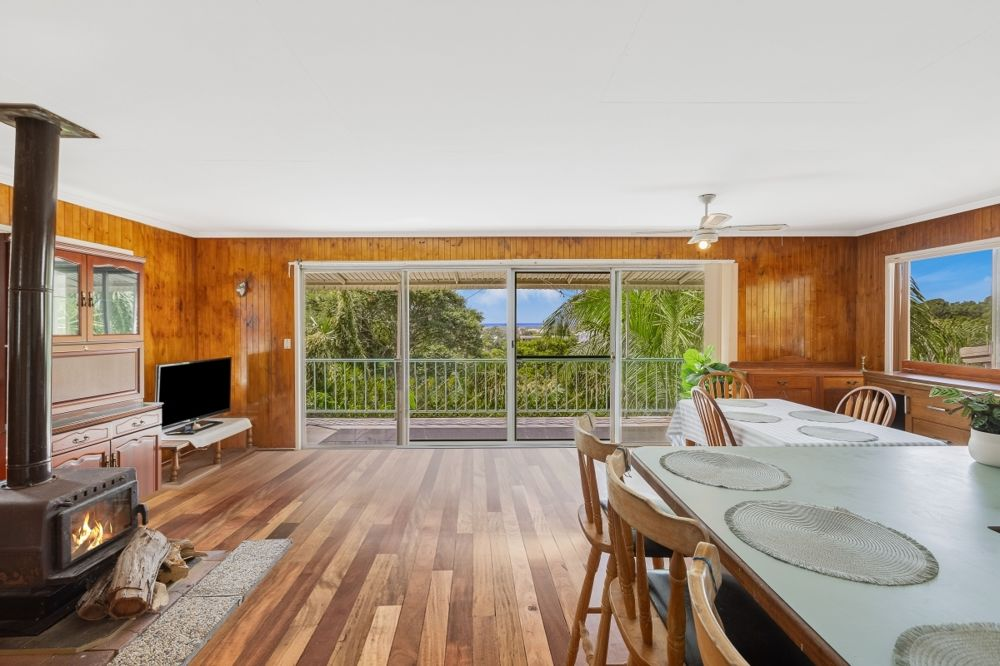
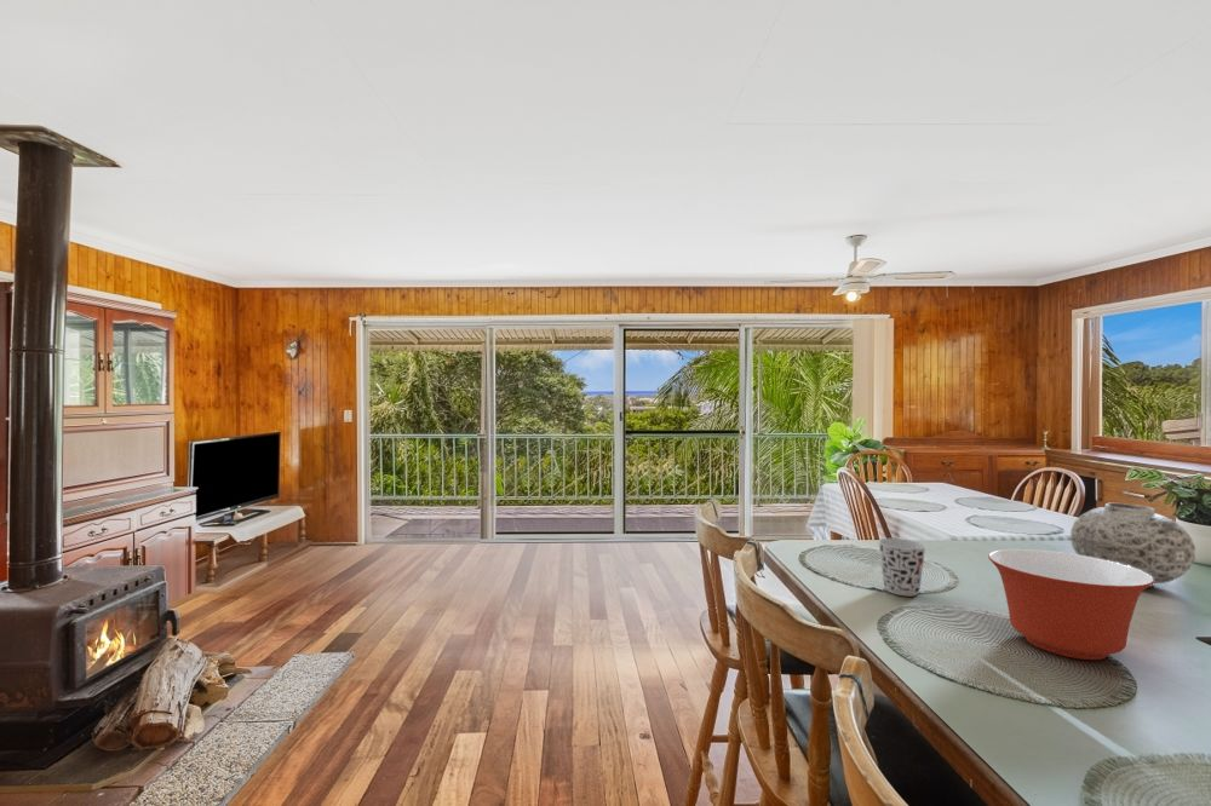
+ vase (1129, 543)
+ mixing bowl (1064, 605)
+ cup (901, 566)
